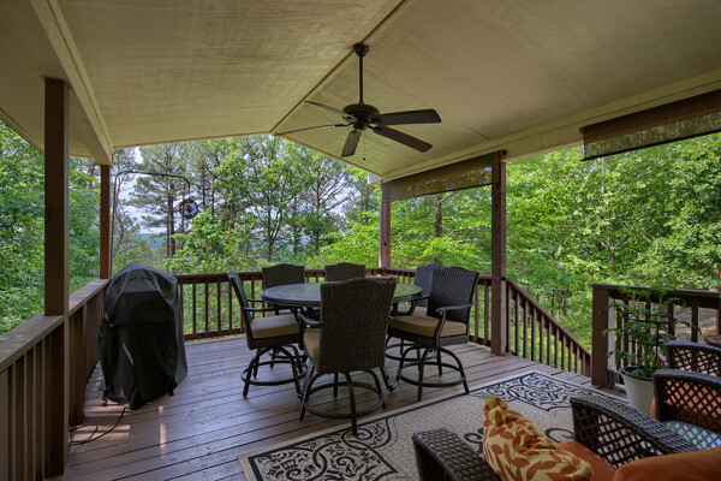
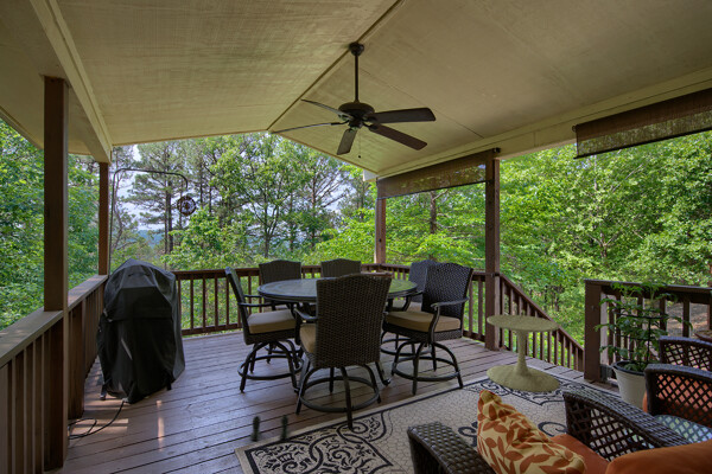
+ boots (259, 427)
+ side table (521, 350)
